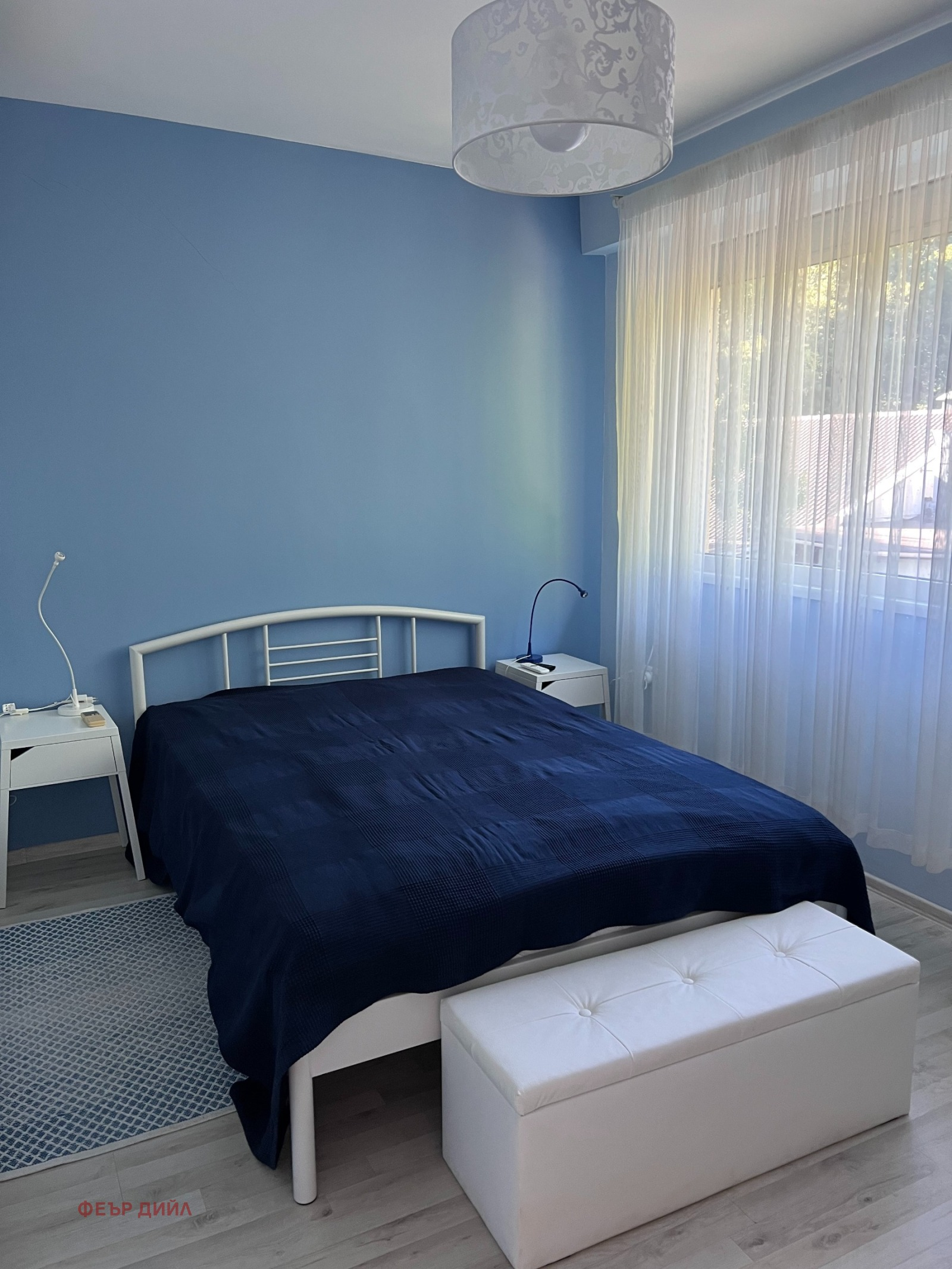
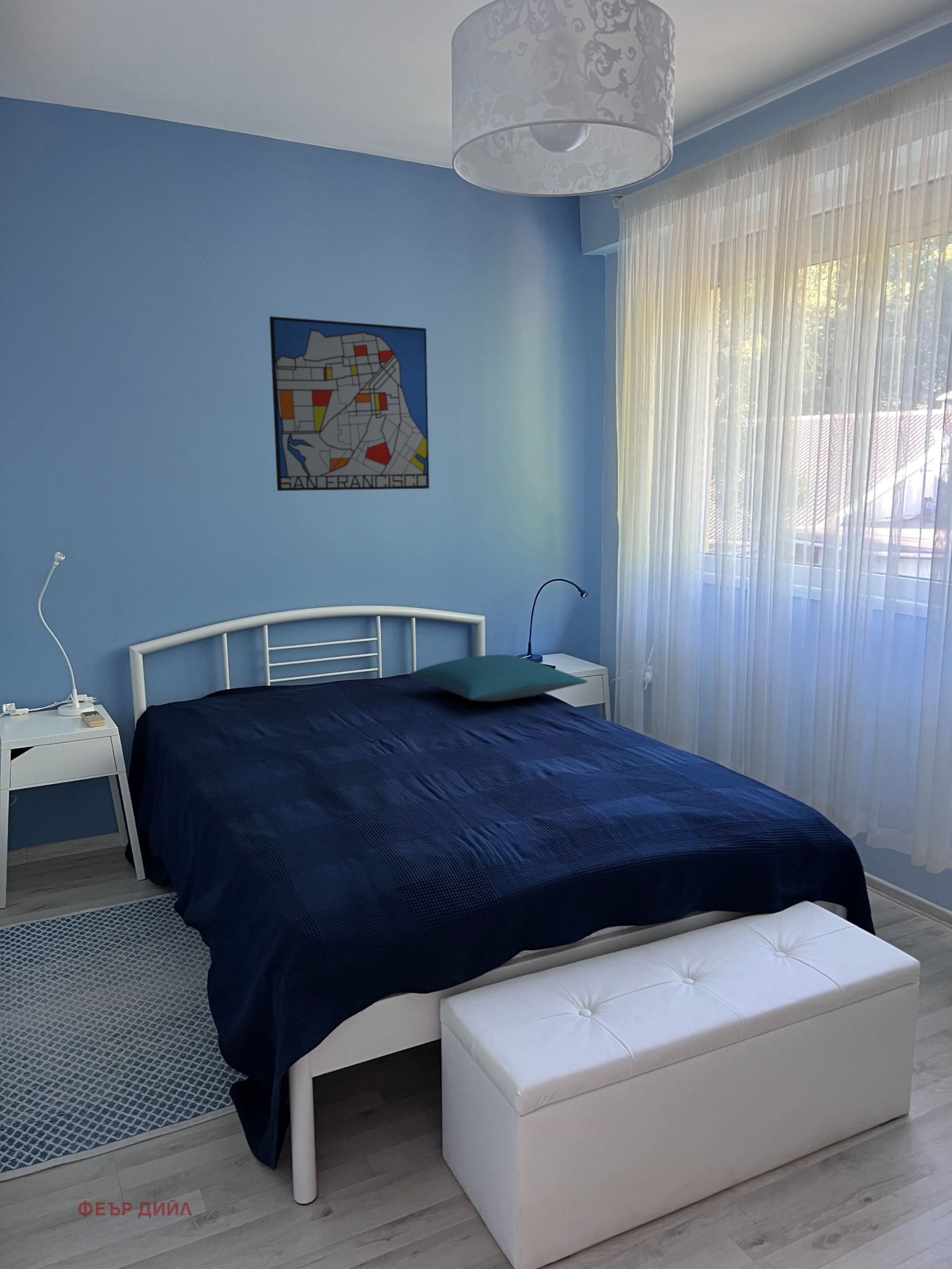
+ pillow (496, 678)
+ wall art (353, 407)
